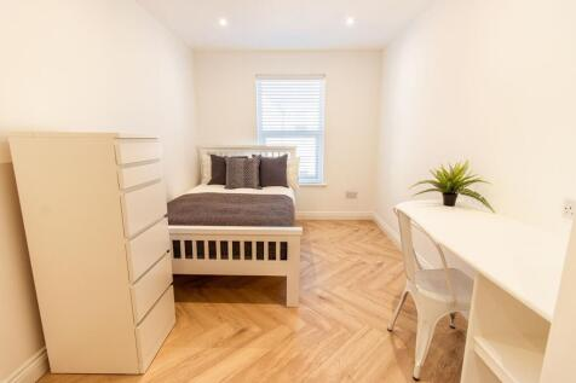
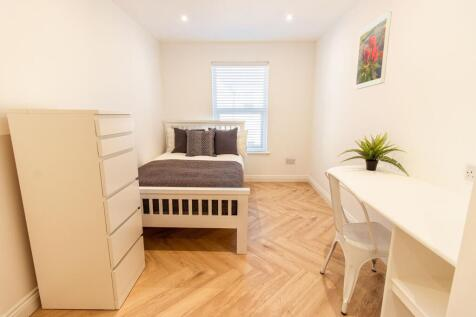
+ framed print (371, 55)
